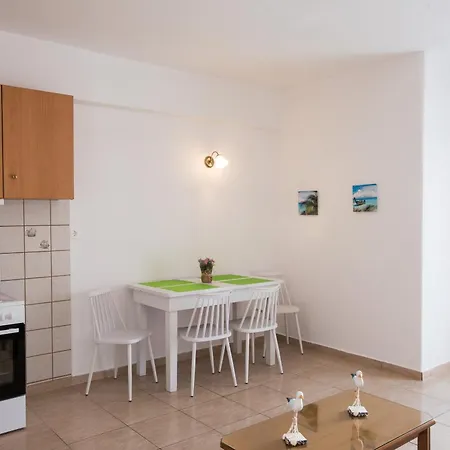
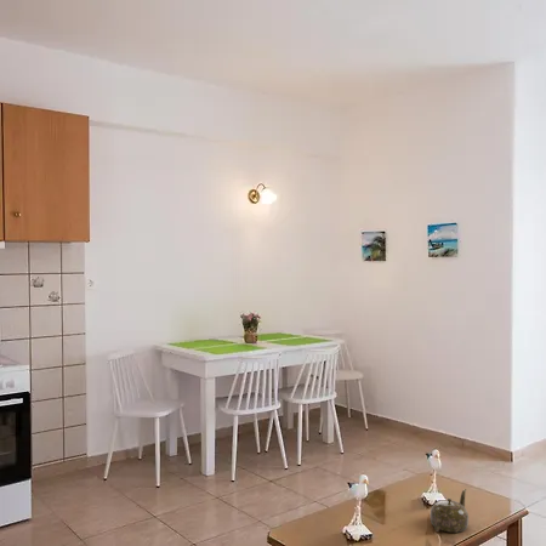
+ teapot (450, 510)
